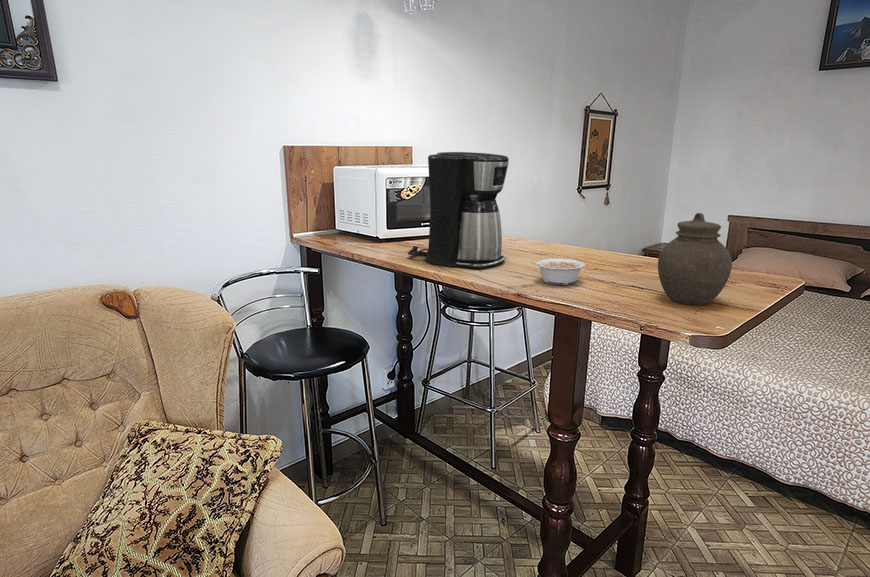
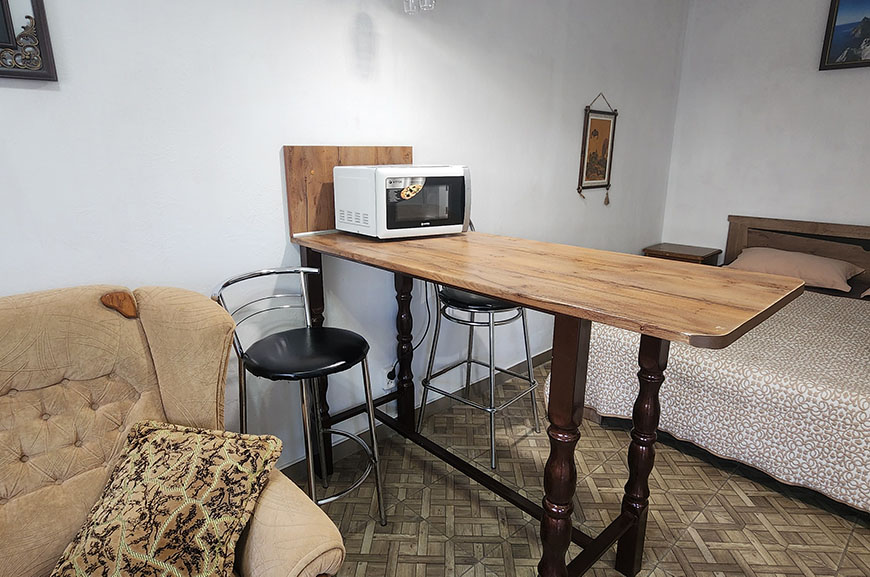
- legume (559, 270)
- jar (694, 257)
- coffee maker (462, 207)
